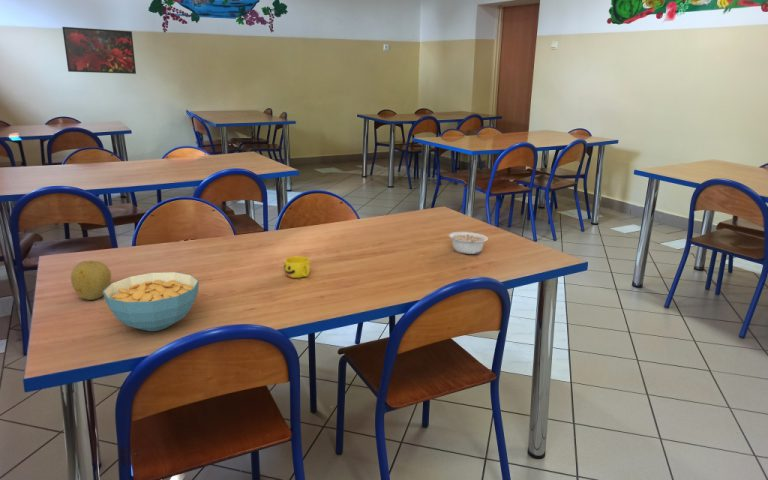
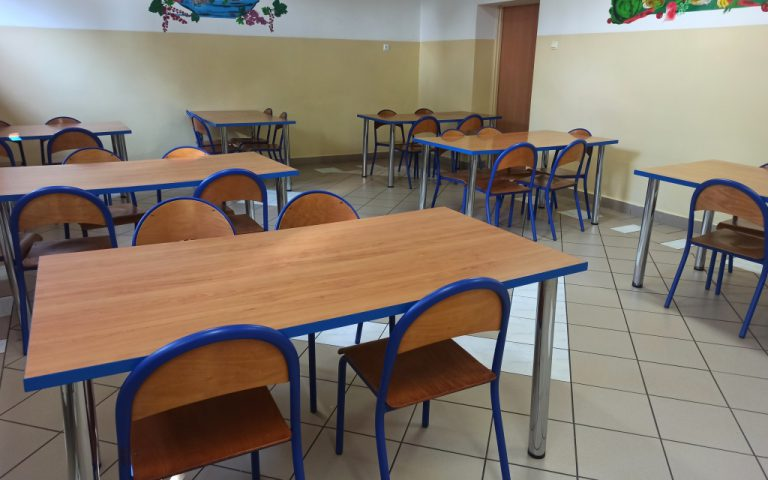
- cup (299, 268)
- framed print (100, 51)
- fruit (91, 279)
- cereal bowl (154, 306)
- legume (469, 242)
